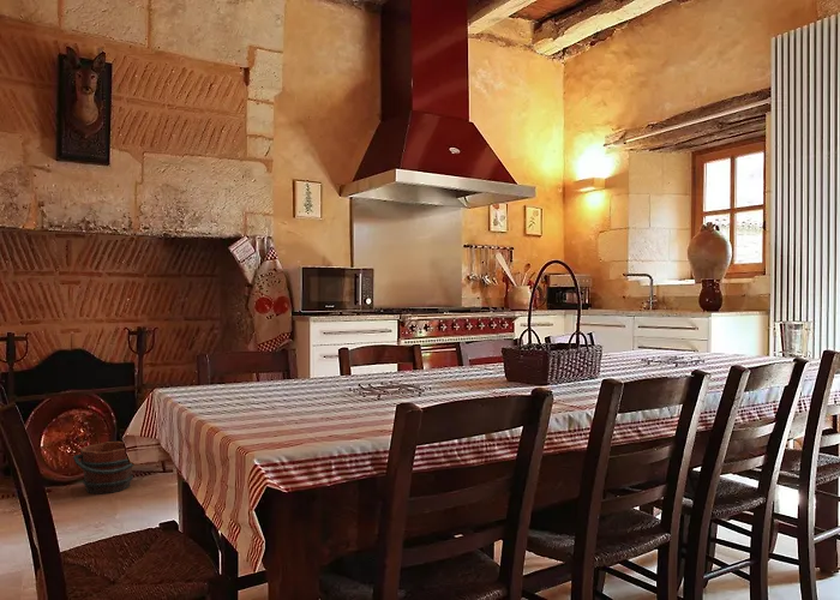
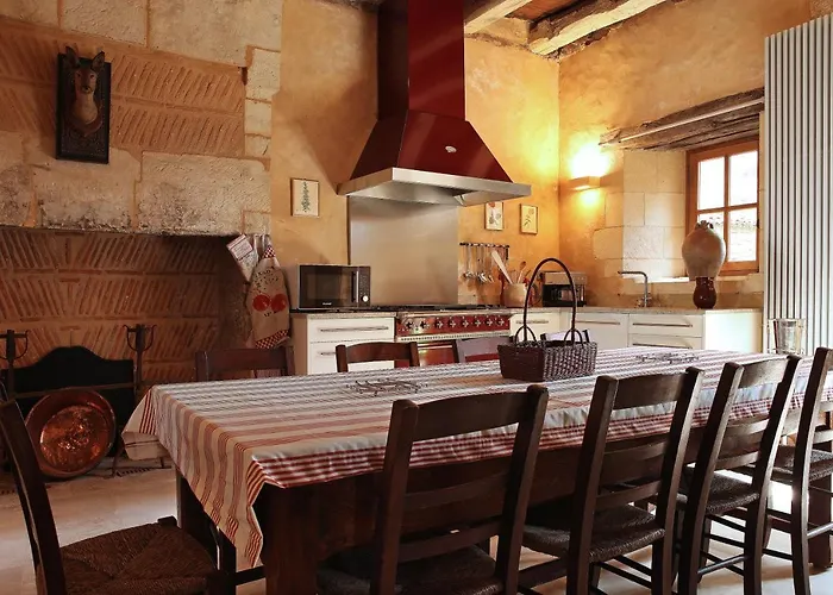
- wooden bucket (108, 467)
